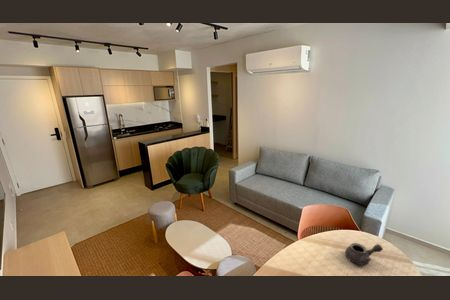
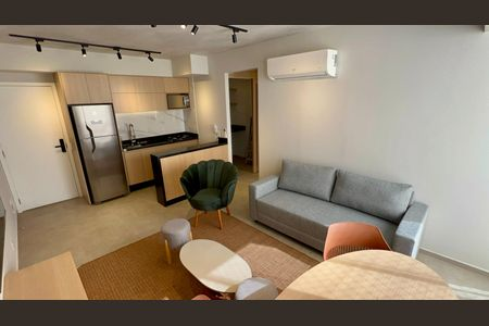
- teapot (364, 252)
